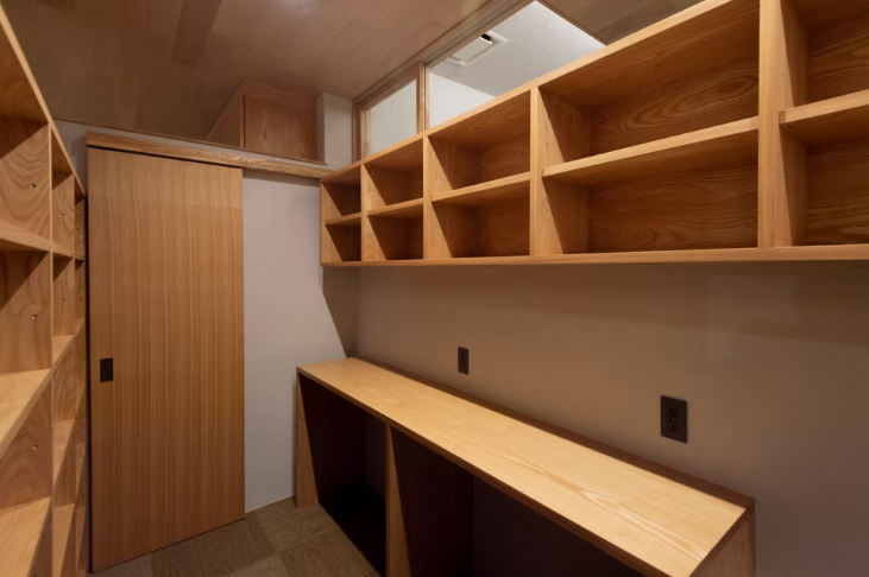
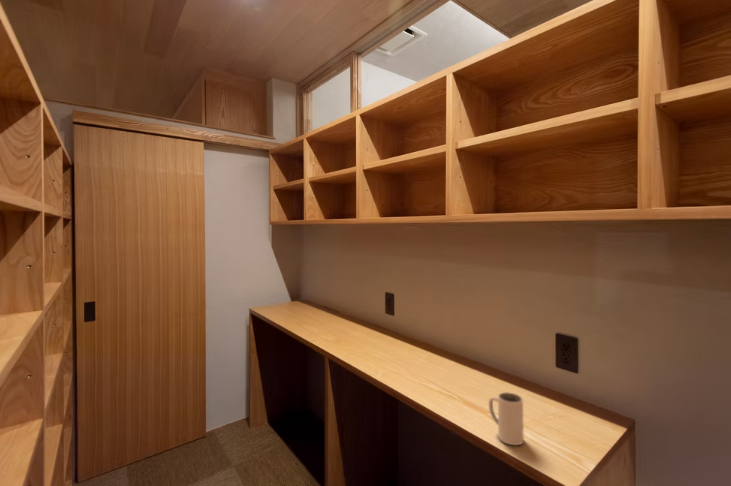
+ mug (505, 415)
